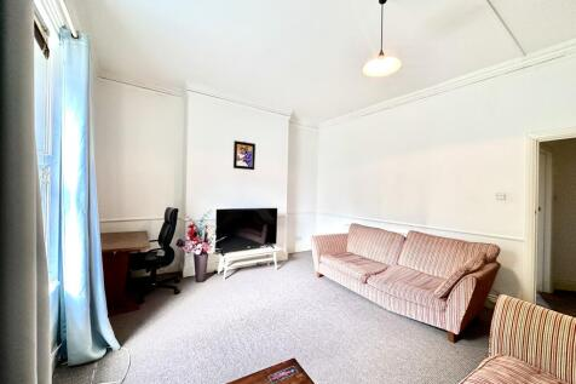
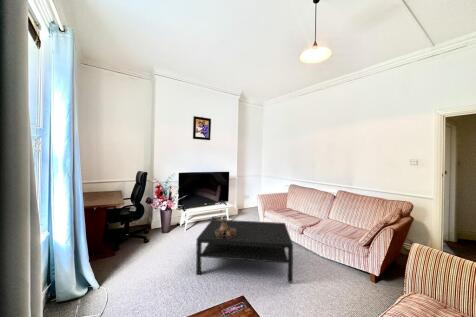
+ vessel (225, 228)
+ coffee table (245, 245)
